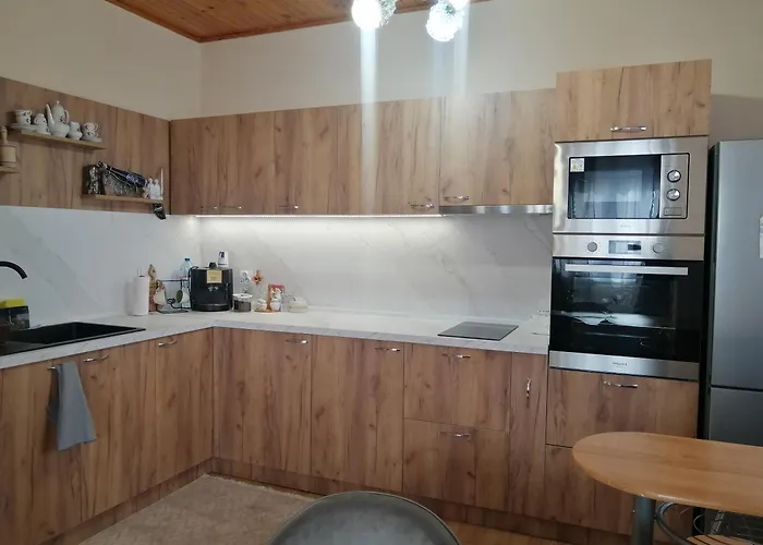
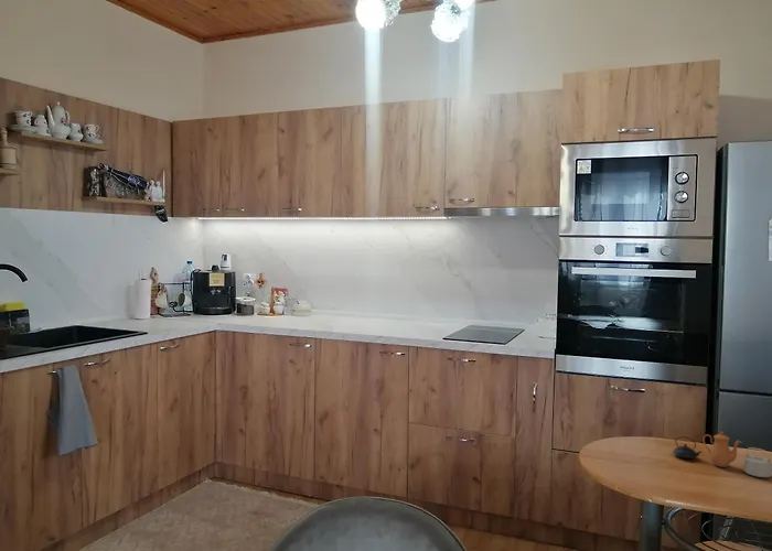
+ teapot (723, 449)
